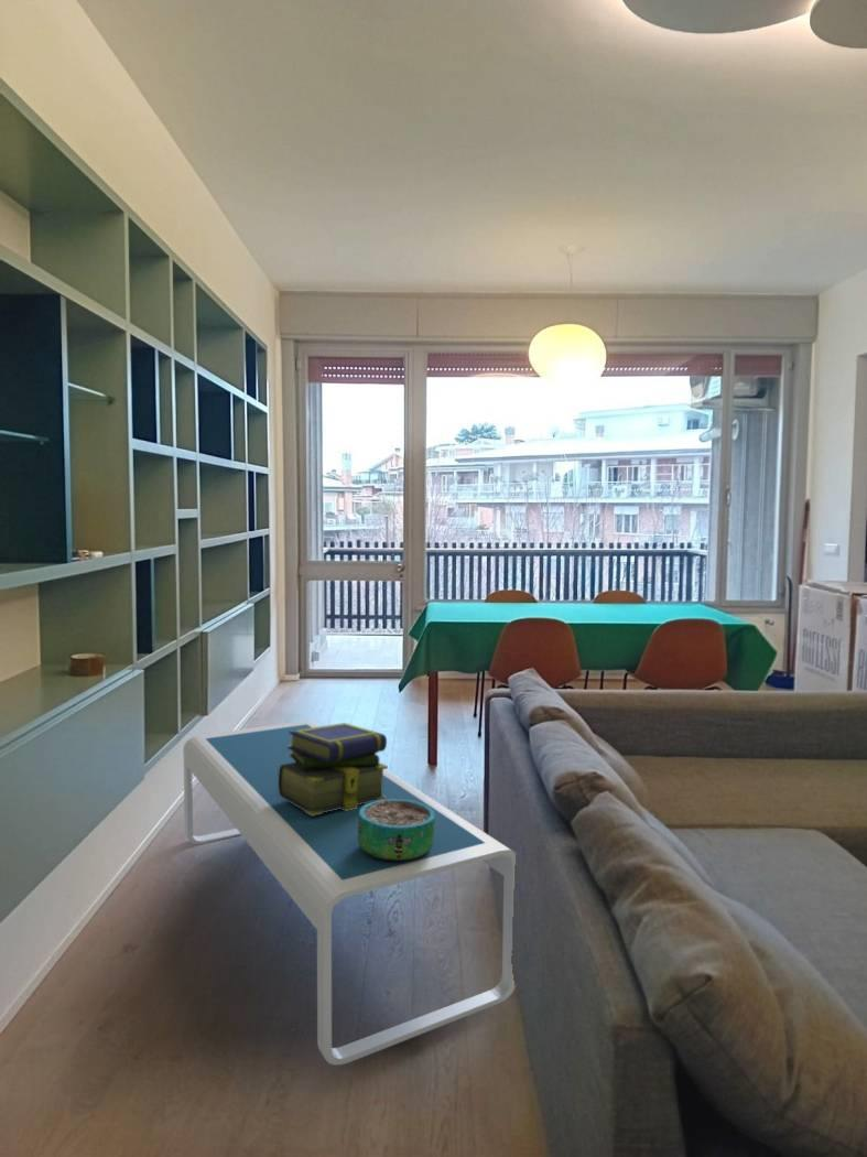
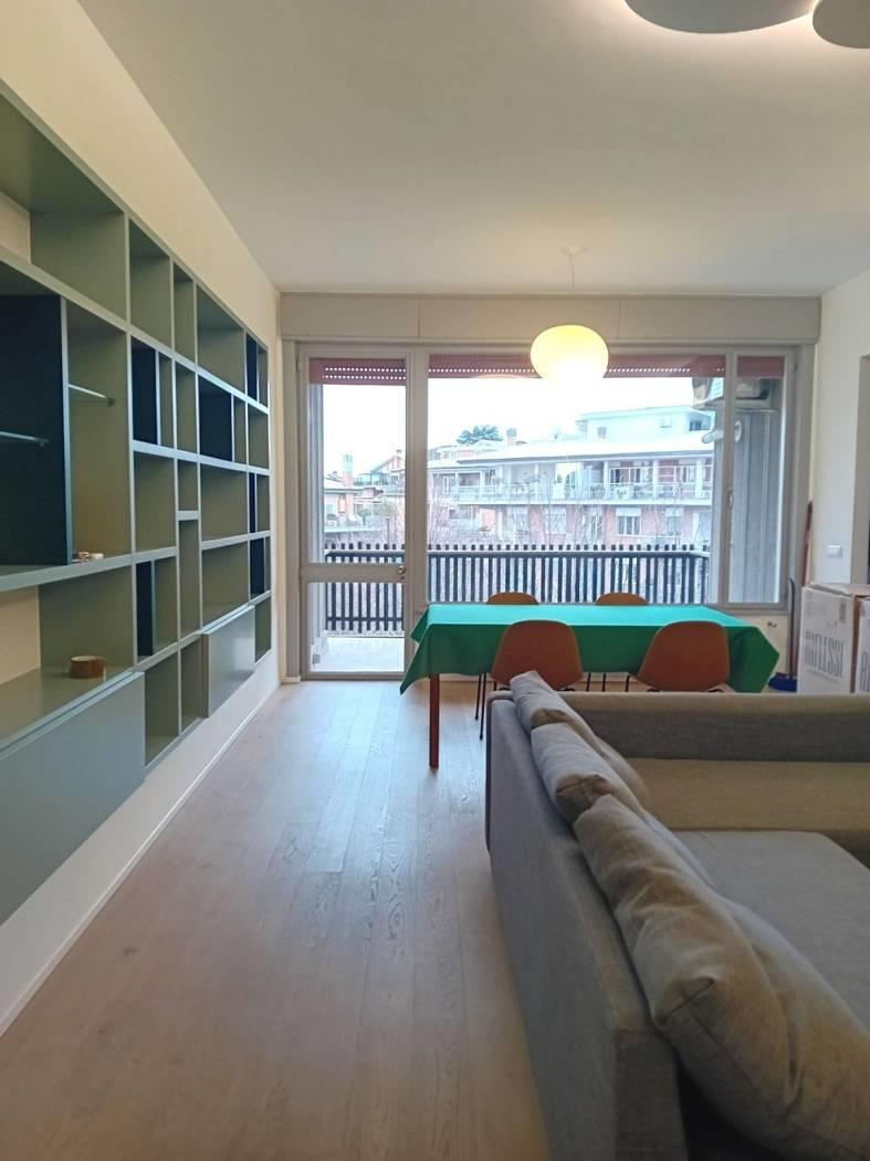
- stack of books (334, 763)
- decorative bowl (395, 829)
- coffee table (319, 843)
